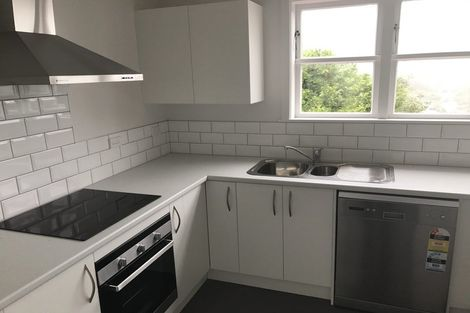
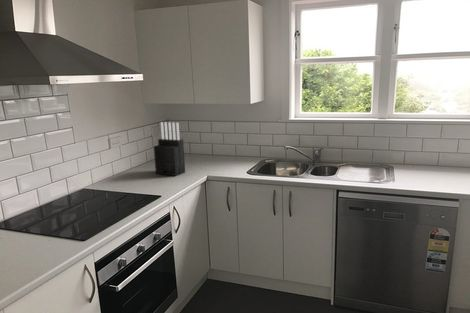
+ knife block (167, 148)
